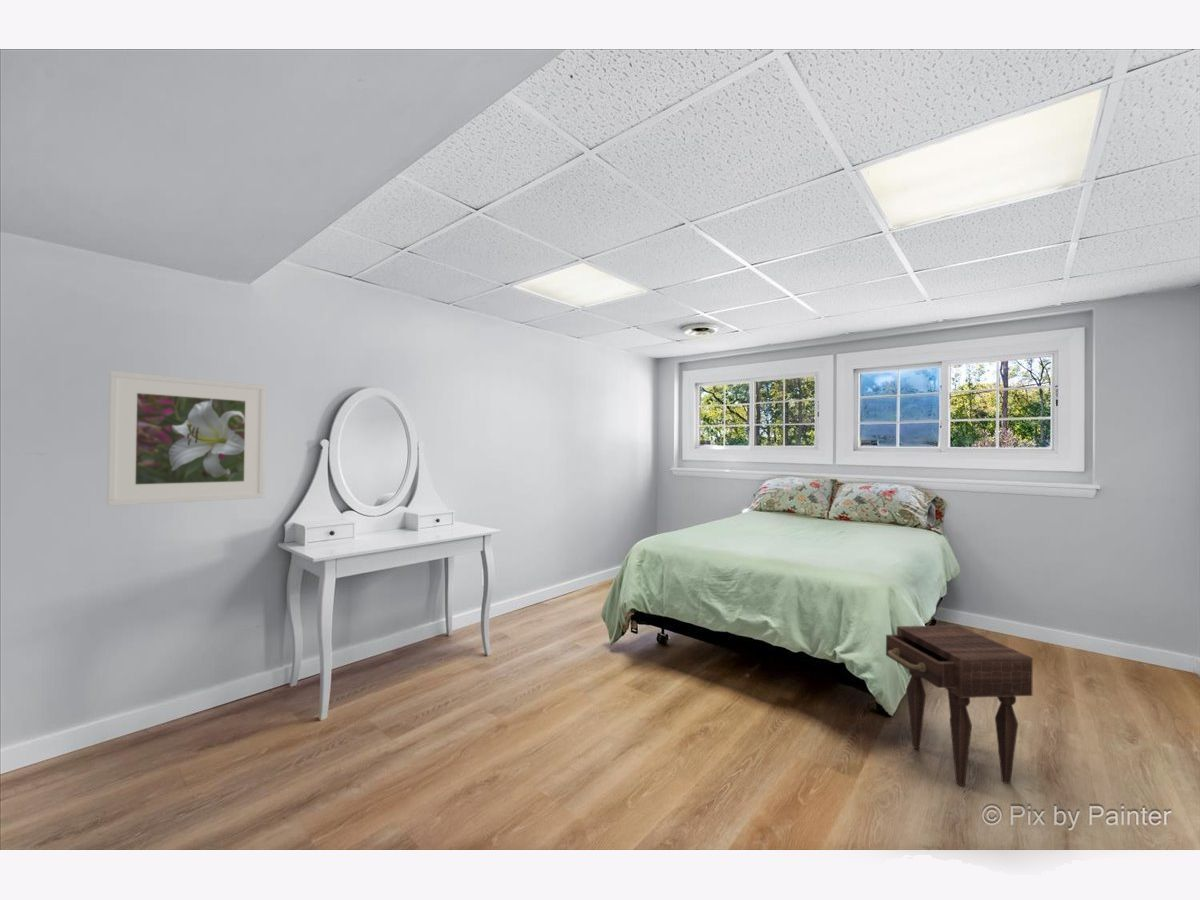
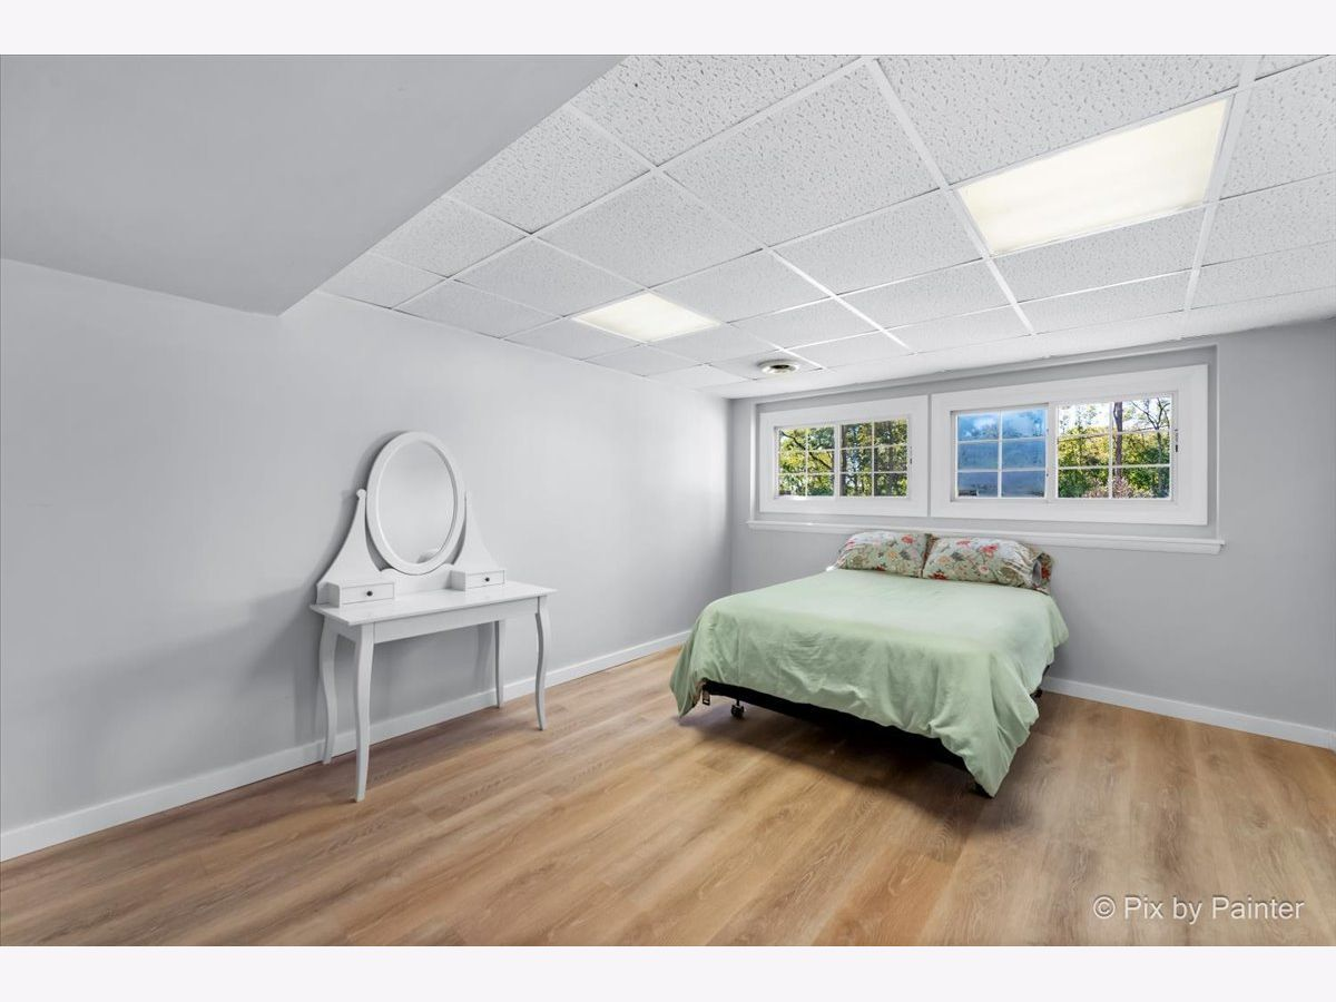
- nightstand (949, 702)
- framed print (193, 440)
